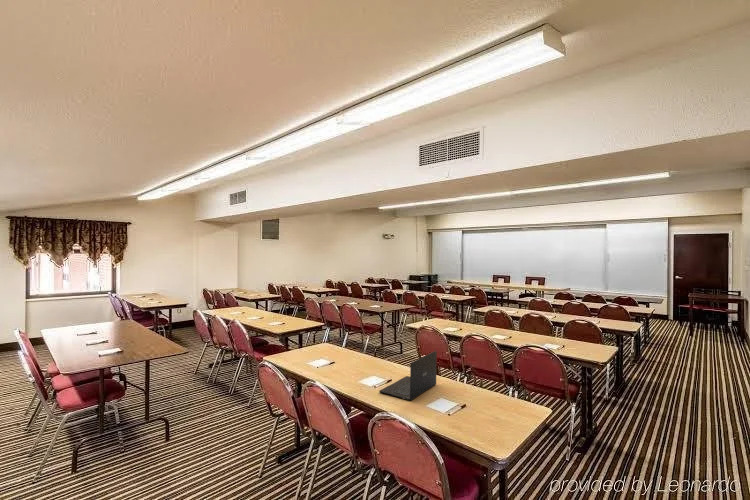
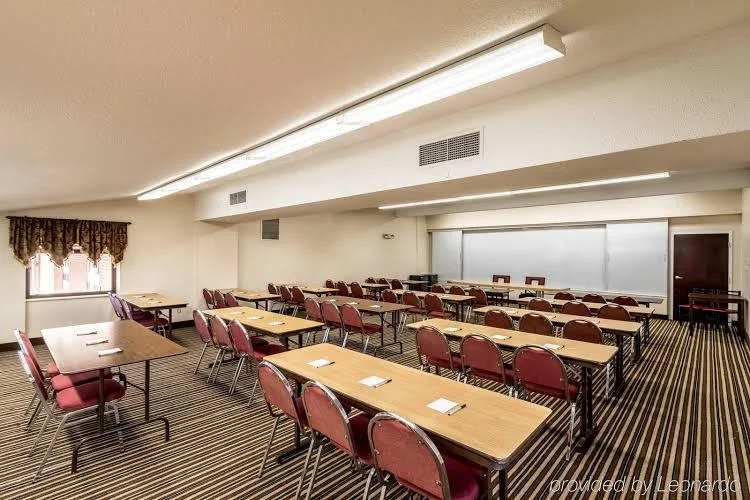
- laptop (410, 370)
